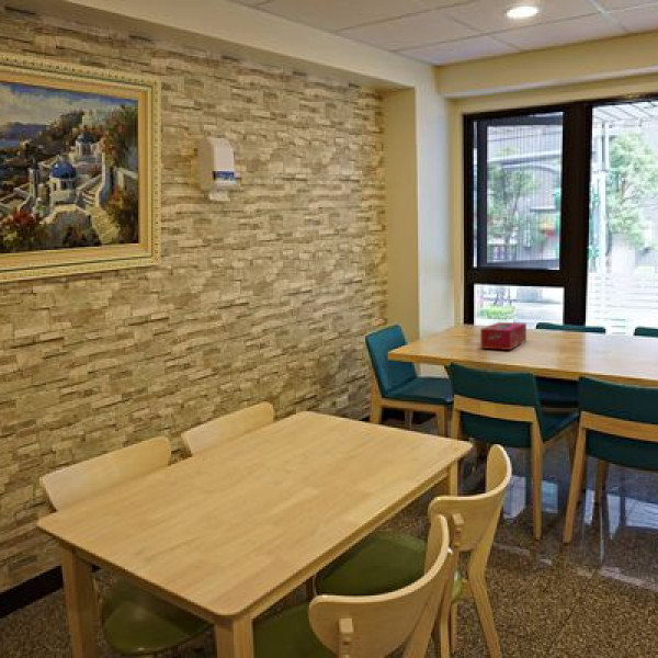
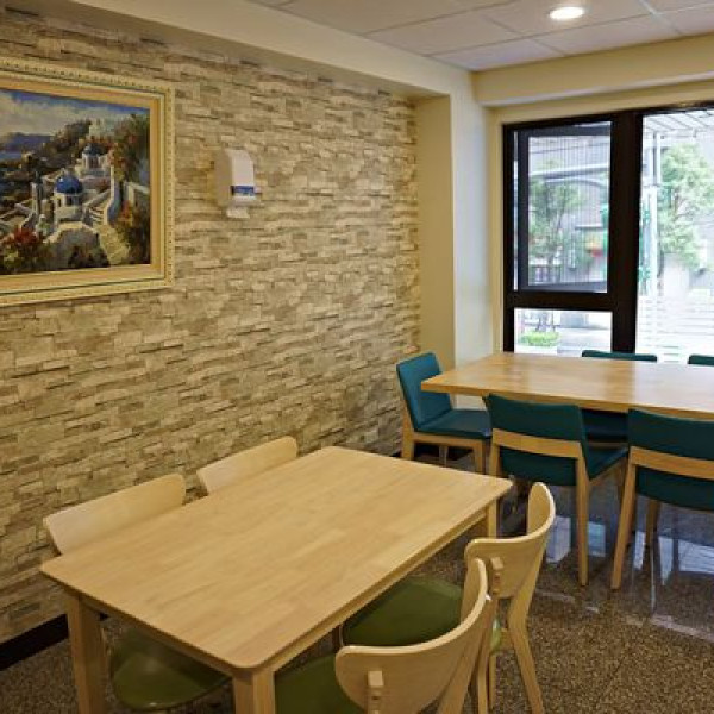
- tissue box (503, 334)
